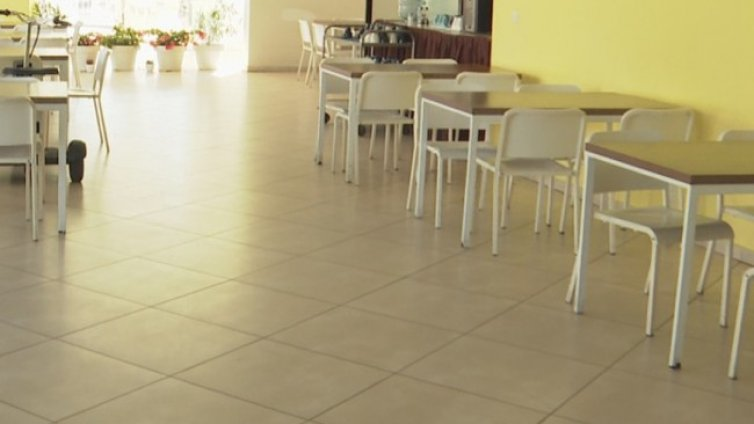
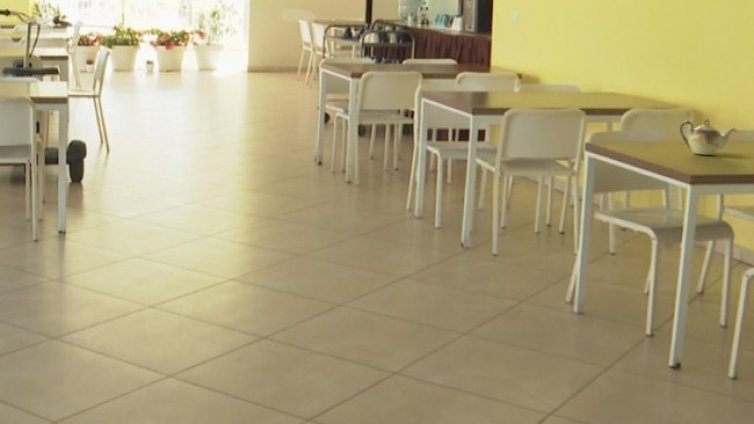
+ teapot (708, 136)
